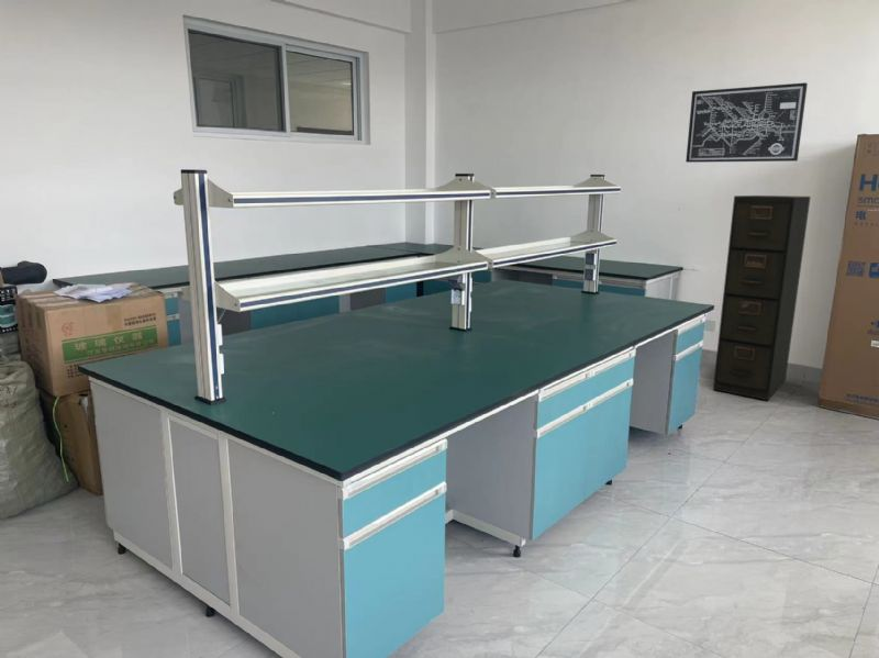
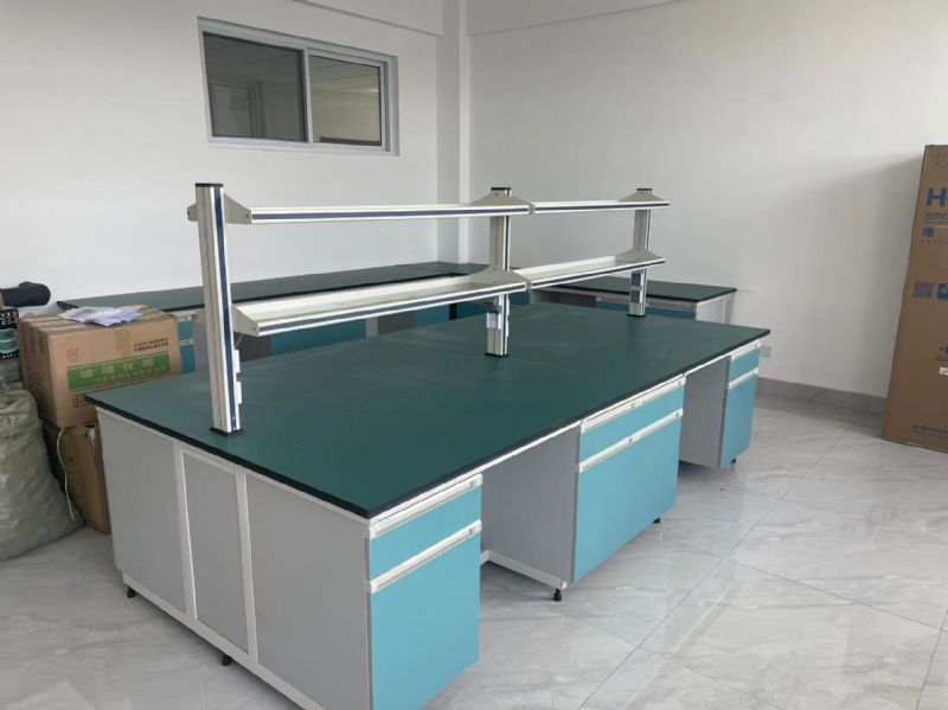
- wall art (743, 124)
- filing cabinet (760, 293)
